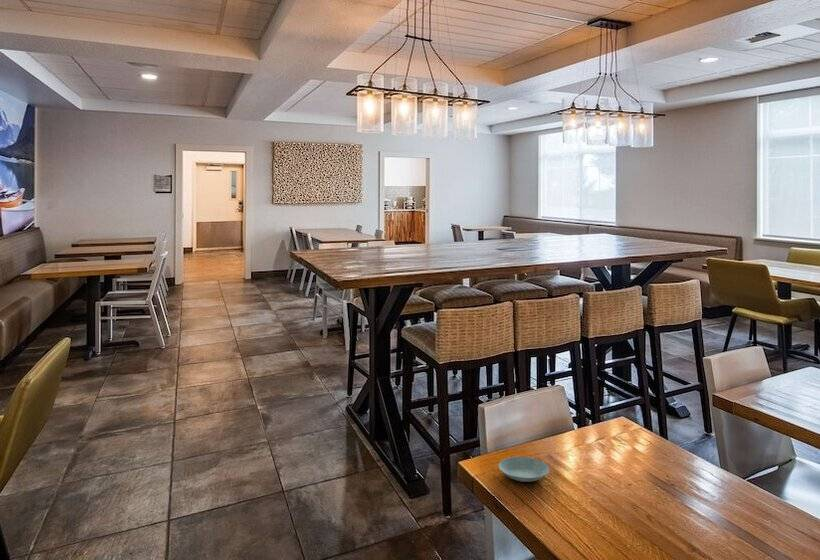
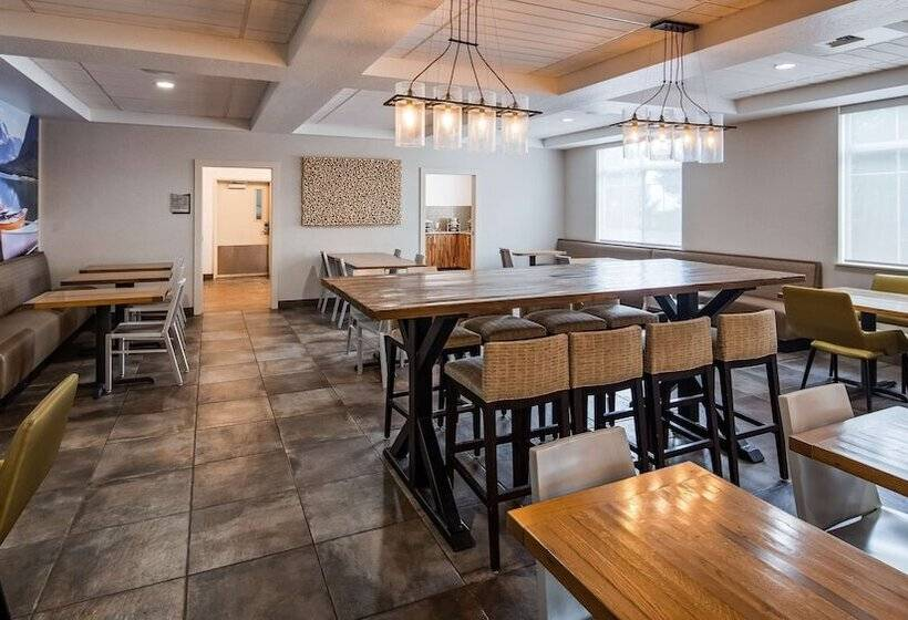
- saucer (523, 471)
